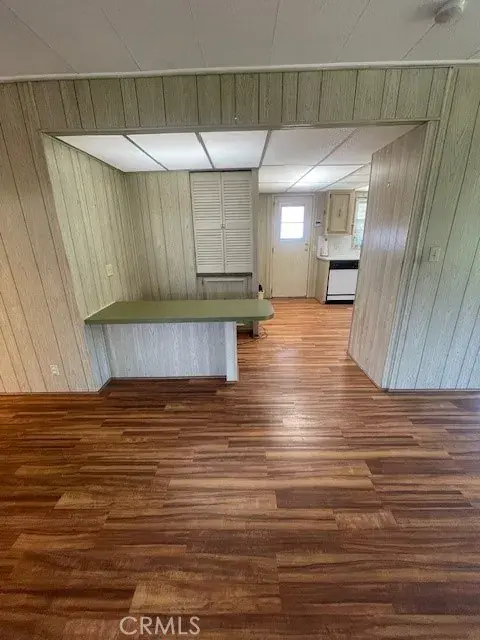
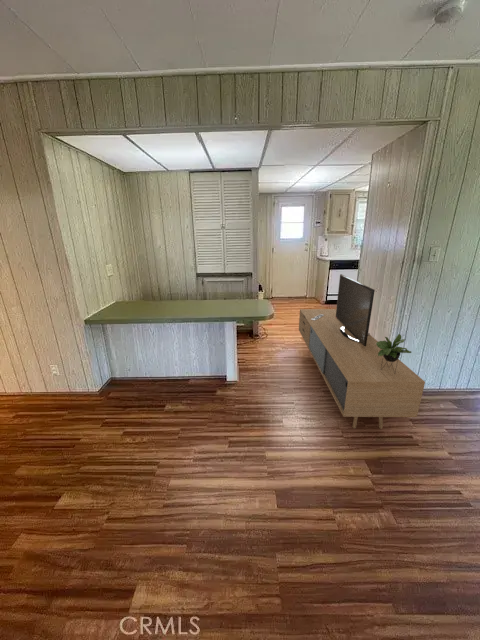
+ media console (344, 332)
